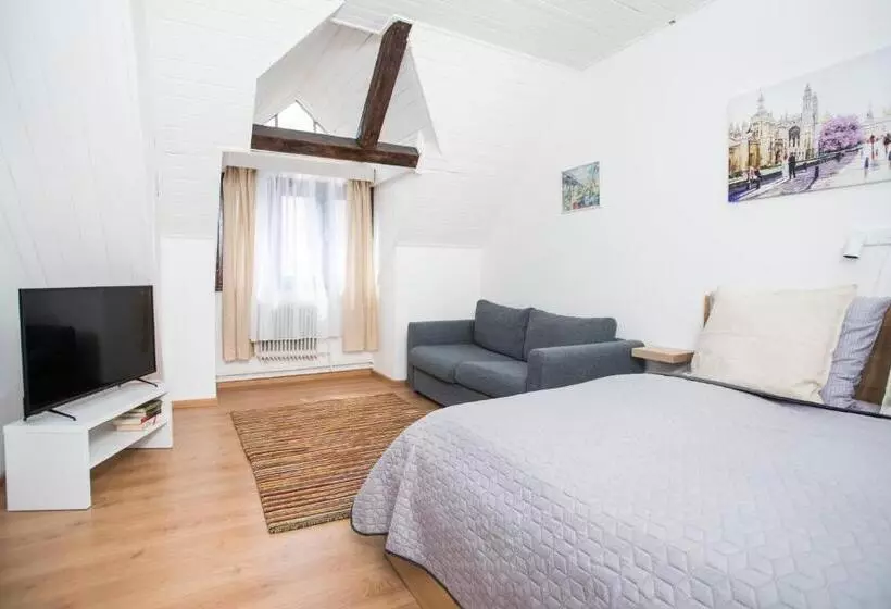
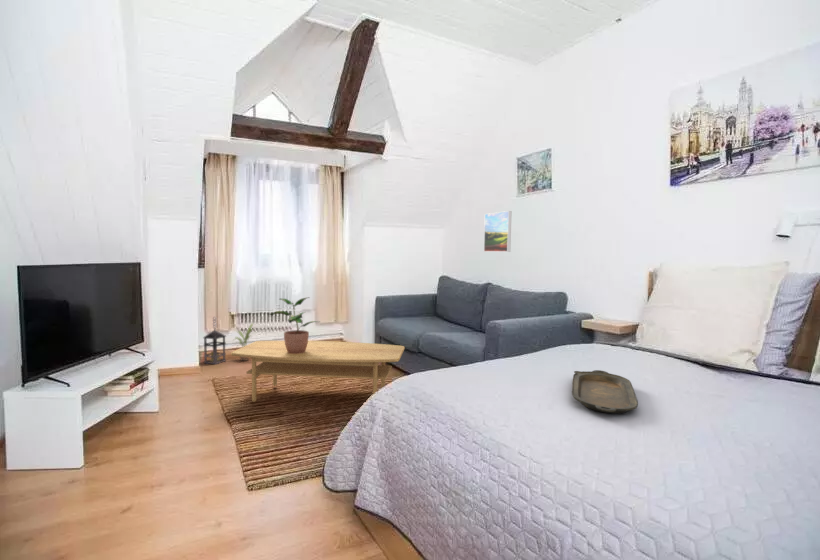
+ coffee table (321, 372)
+ serving tray (602, 391)
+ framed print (497, 232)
+ potted plant (296, 323)
+ potted plant (246, 342)
+ lantern (214, 339)
